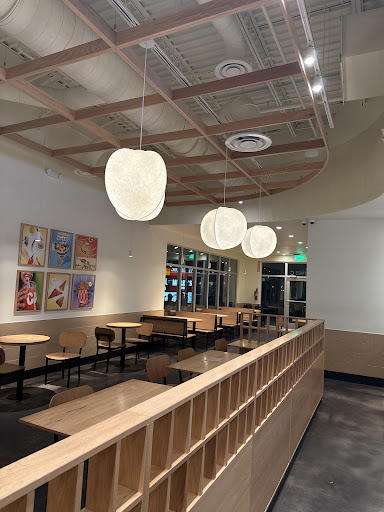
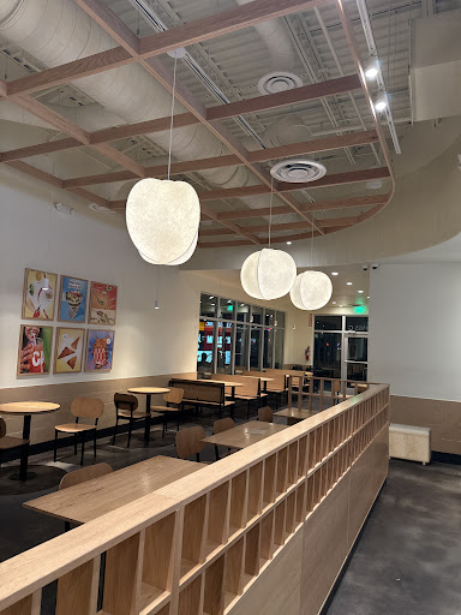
+ storage bench (407, 443)
